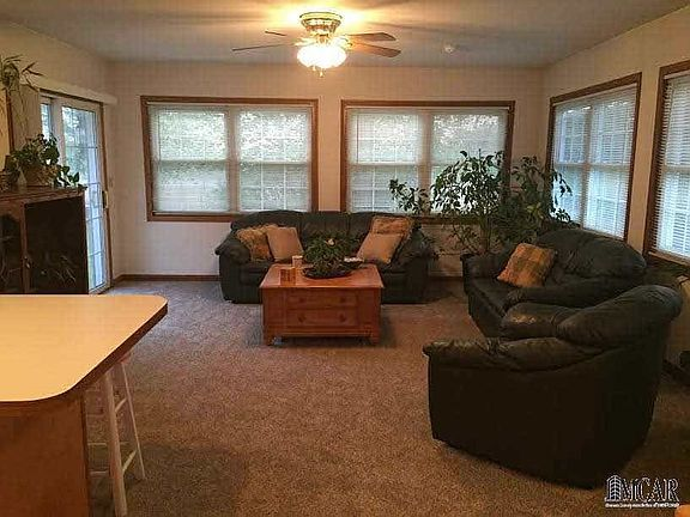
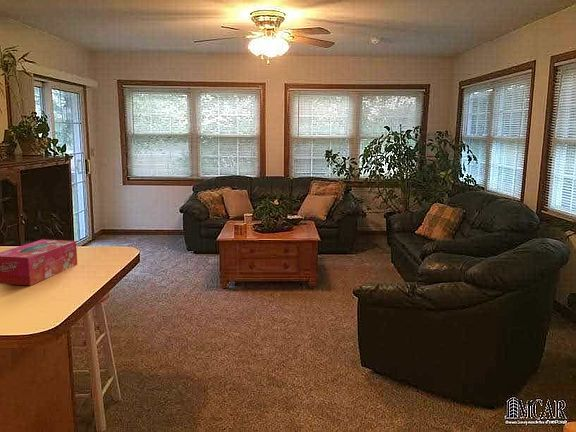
+ tissue box (36, 260)
